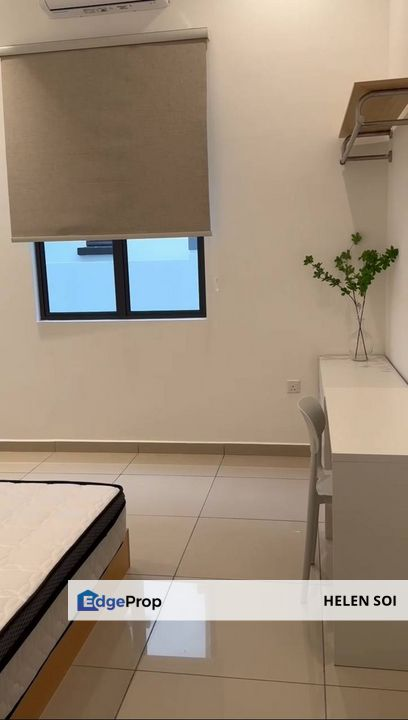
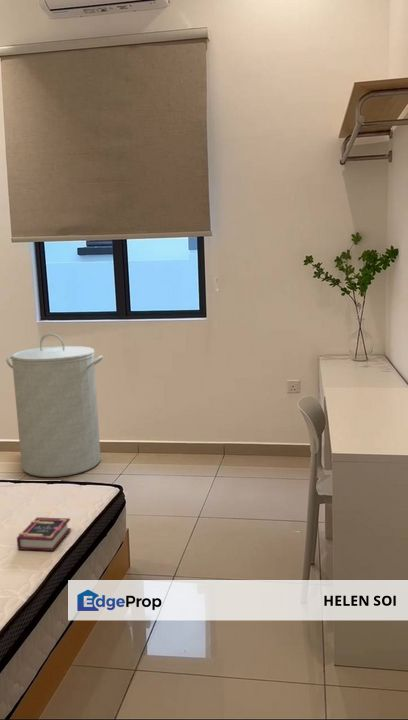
+ laundry hamper (57, 399)
+ book (44, 532)
